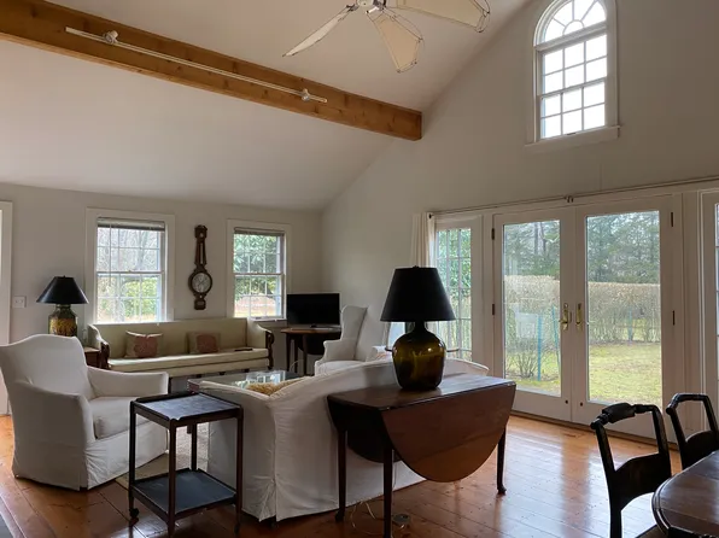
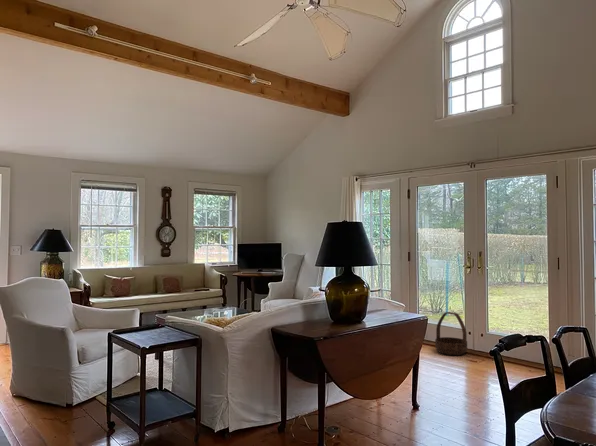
+ basket (451, 337)
